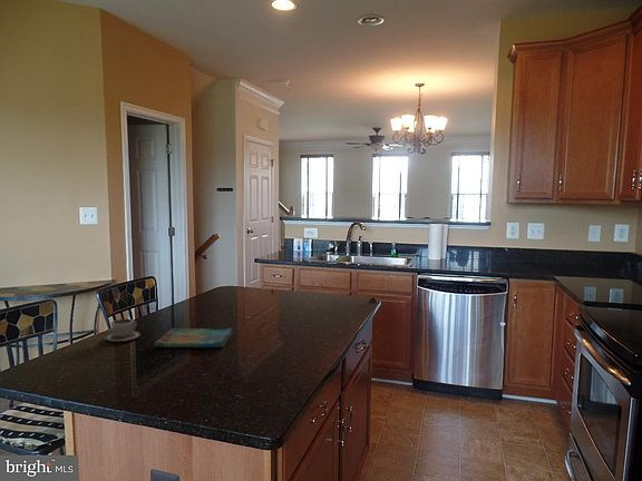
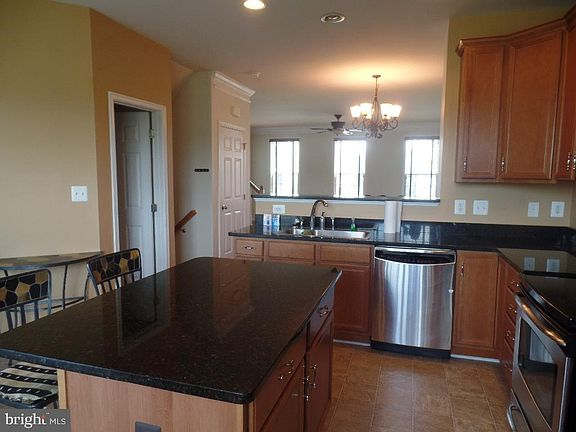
- cup (123, 330)
- dish towel (195, 336)
